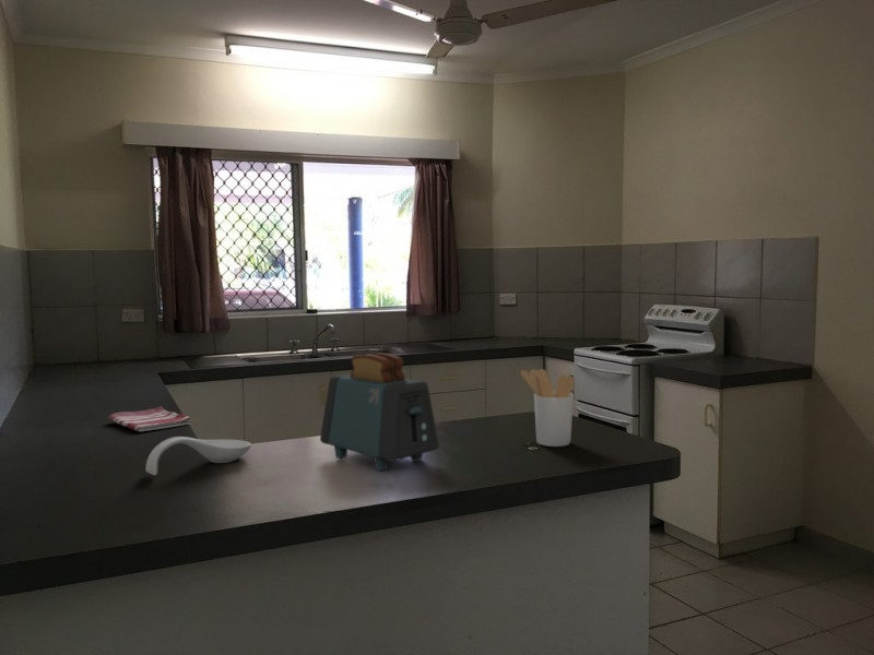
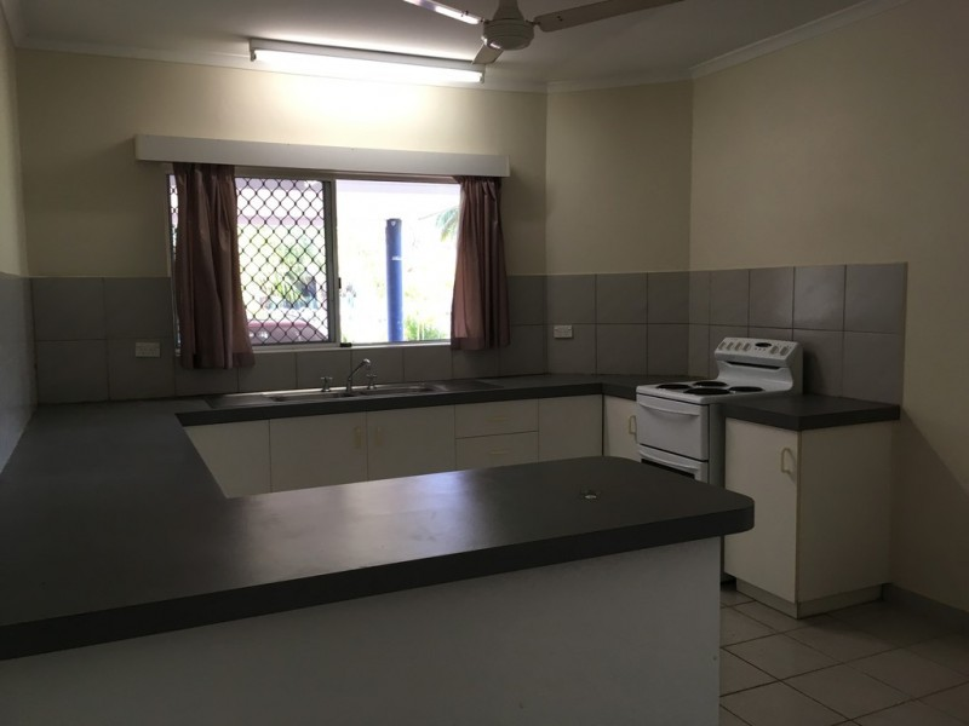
- utensil holder (546, 404)
- spoon rest (200, 449)
- dish towel (150, 418)
- toaster (377, 406)
